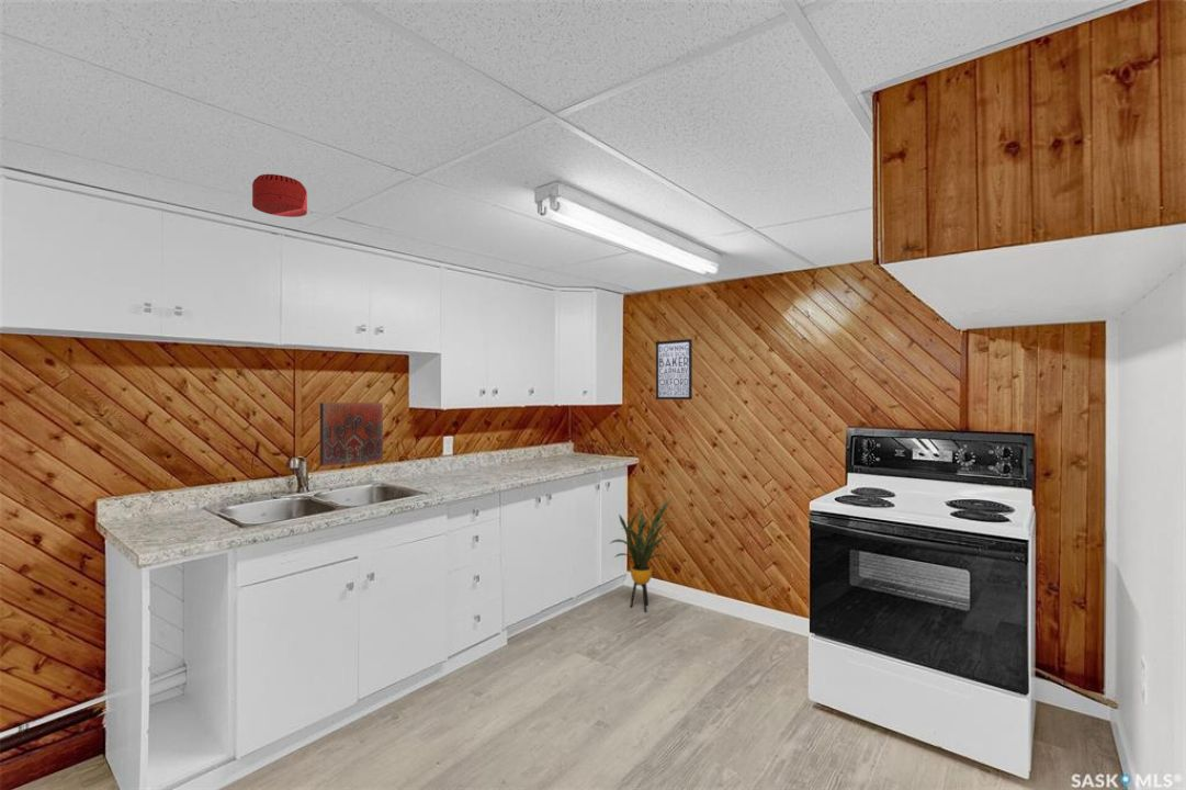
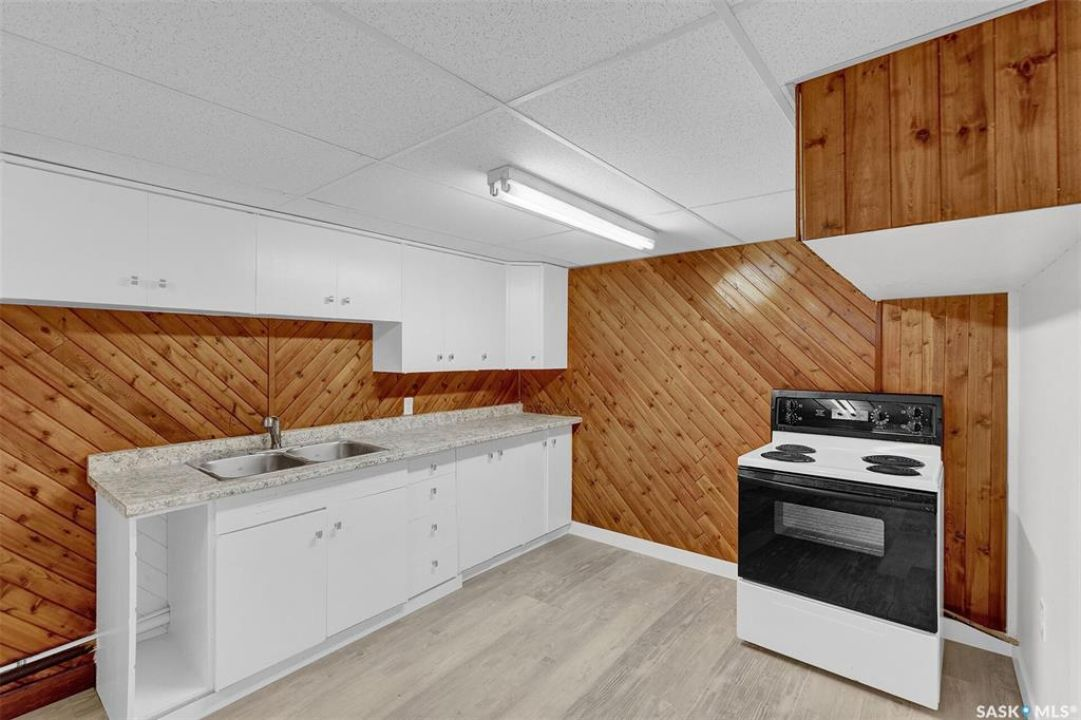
- wall art (673, 370)
- smoke detector (280, 194)
- house plant (647, 556)
- decorative tile (352, 432)
